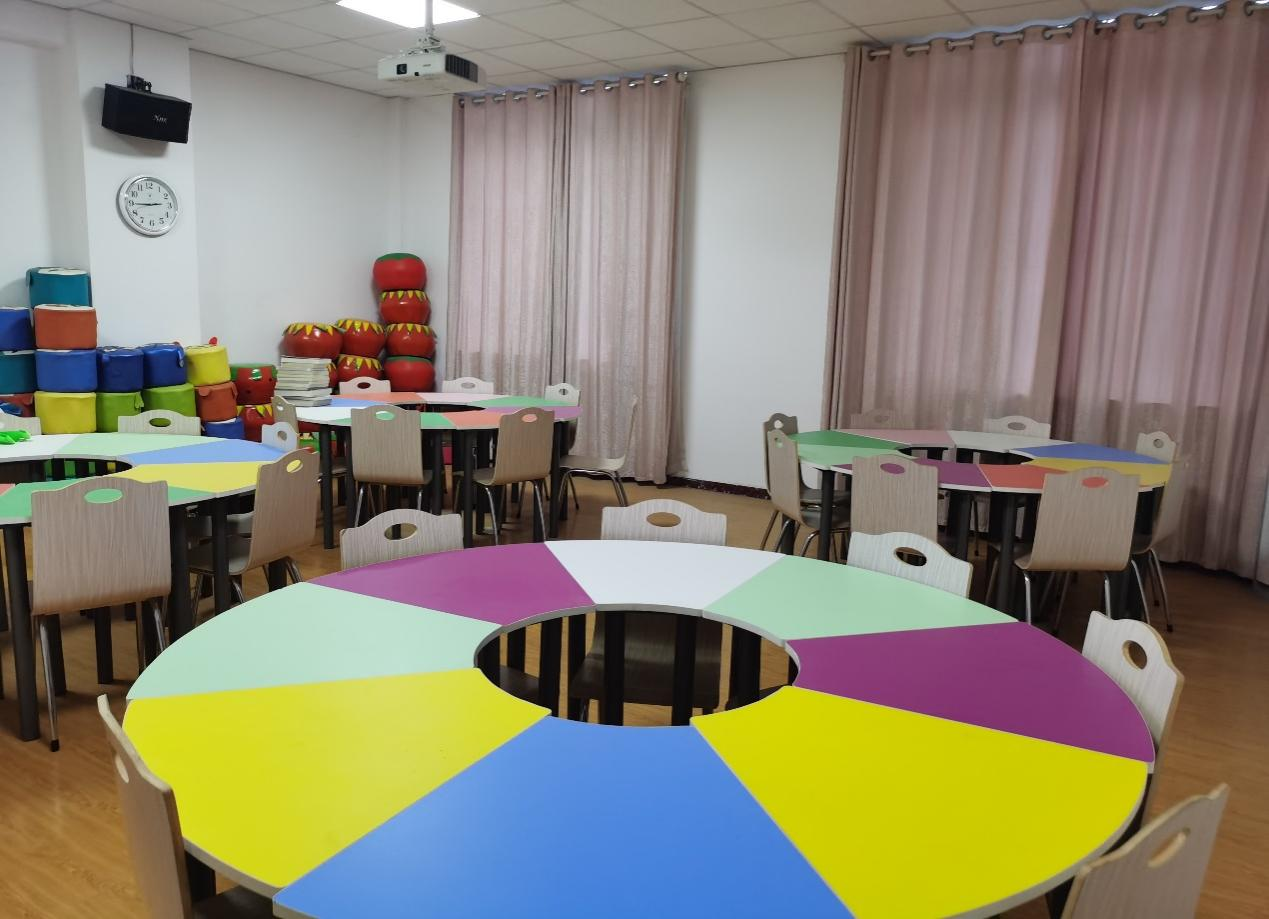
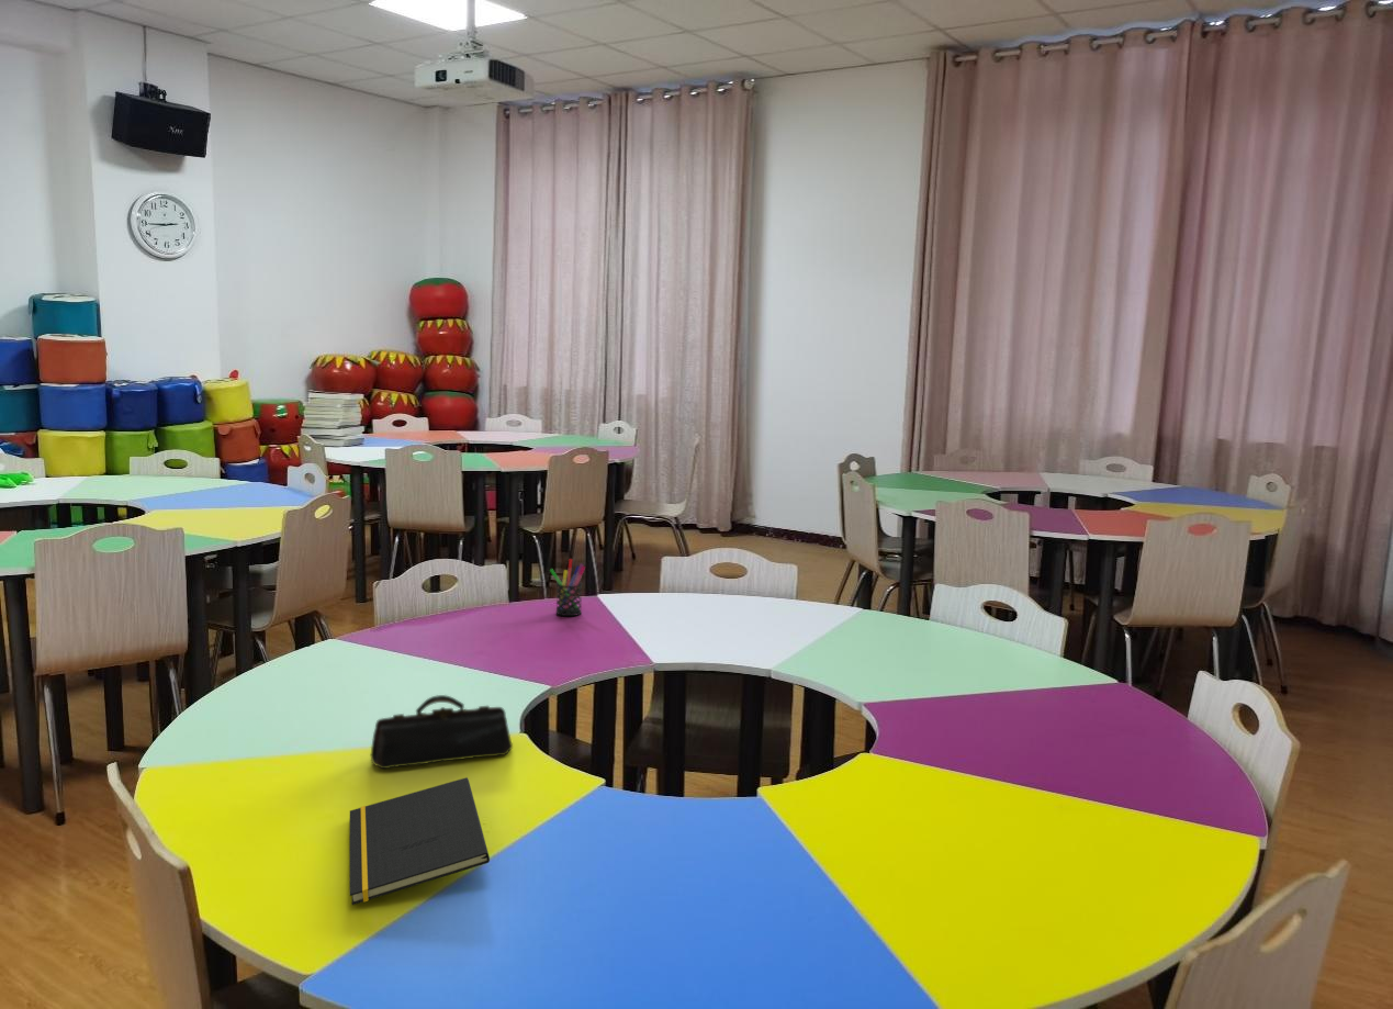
+ pencil case (442, 725)
+ notepad (415, 834)
+ pen holder (565, 586)
